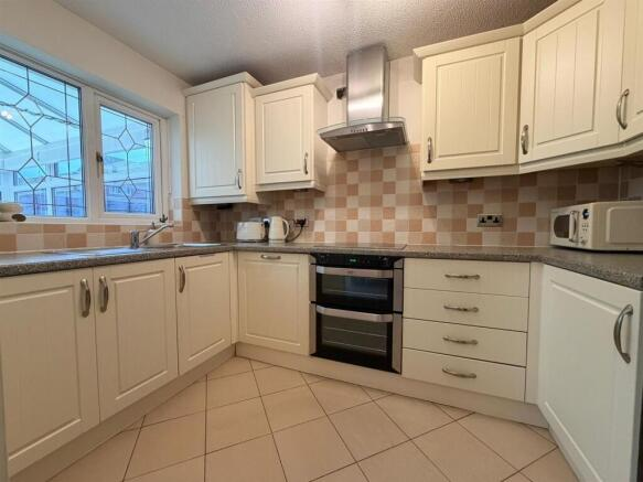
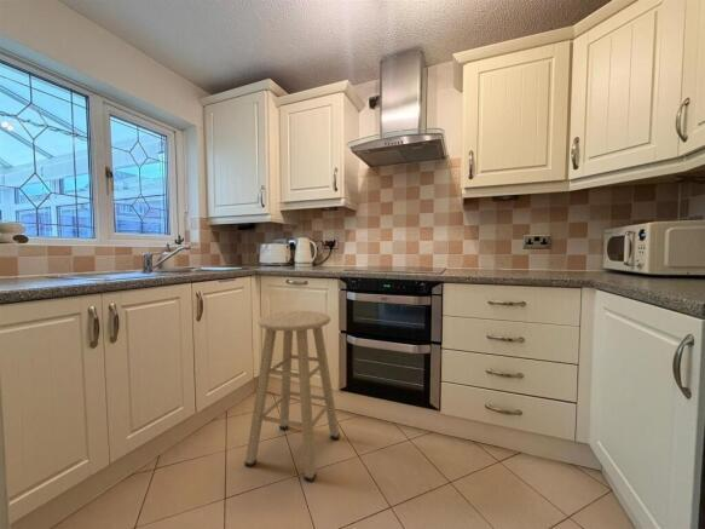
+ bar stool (299, 381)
